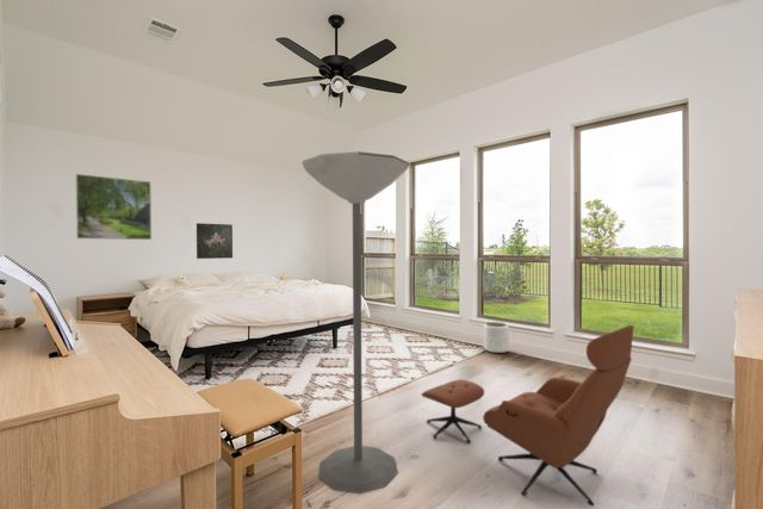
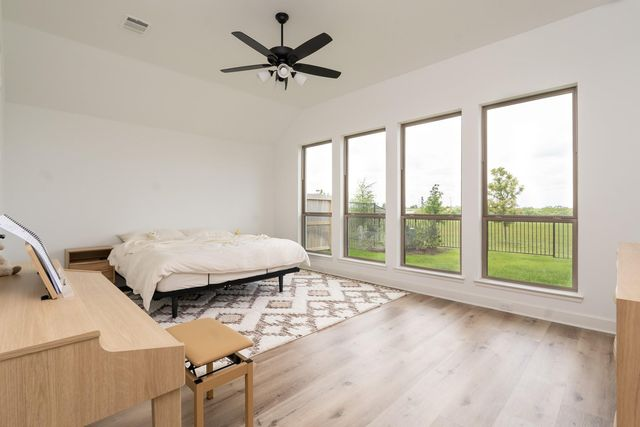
- floor lamp (356, 317)
- lounge chair (516, 396)
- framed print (215, 241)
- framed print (116, 209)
- plant pot (496, 336)
